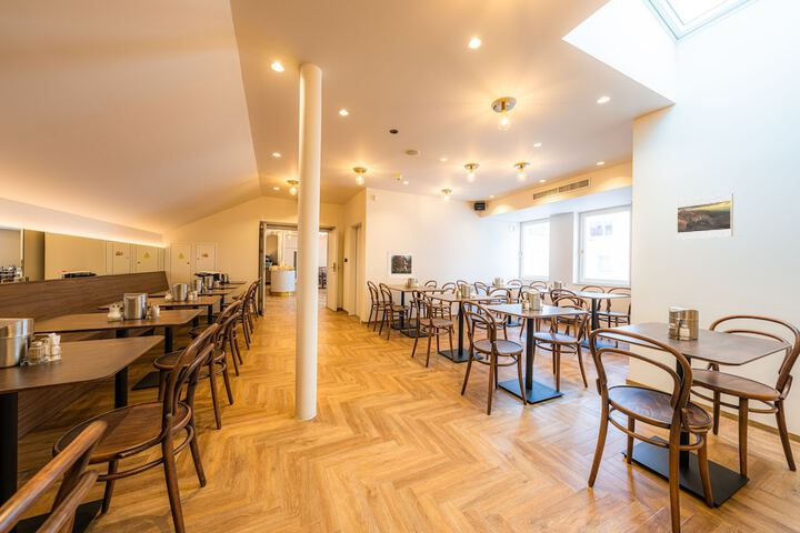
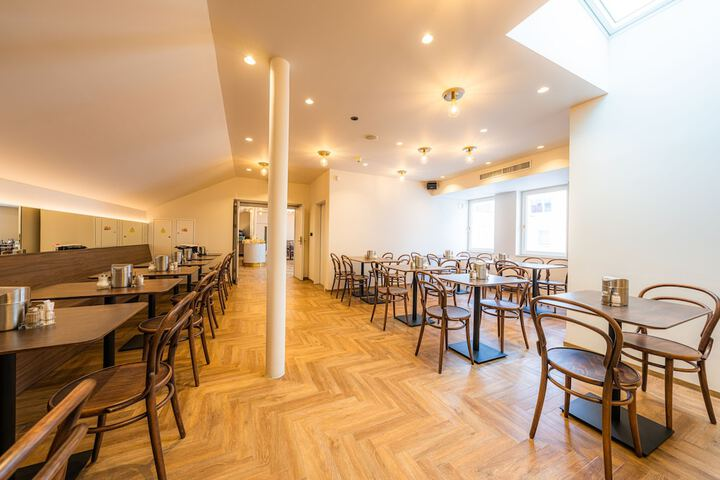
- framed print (702, 218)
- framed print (401, 264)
